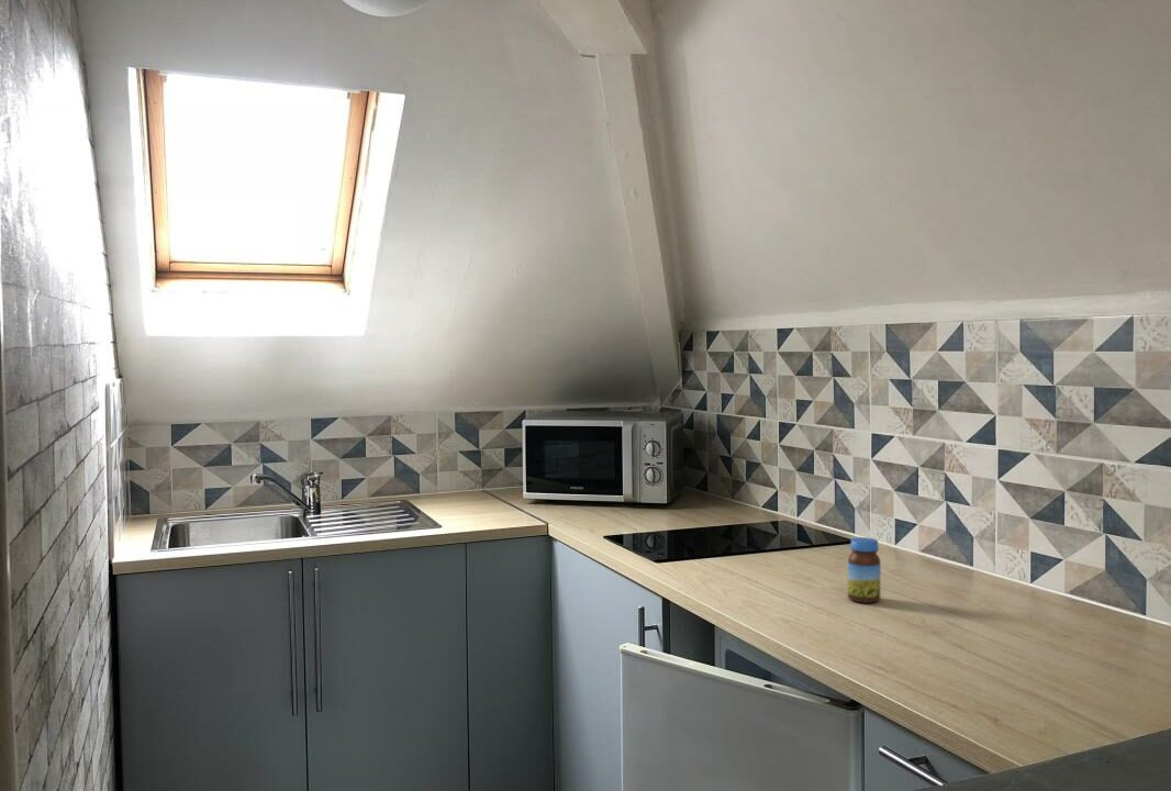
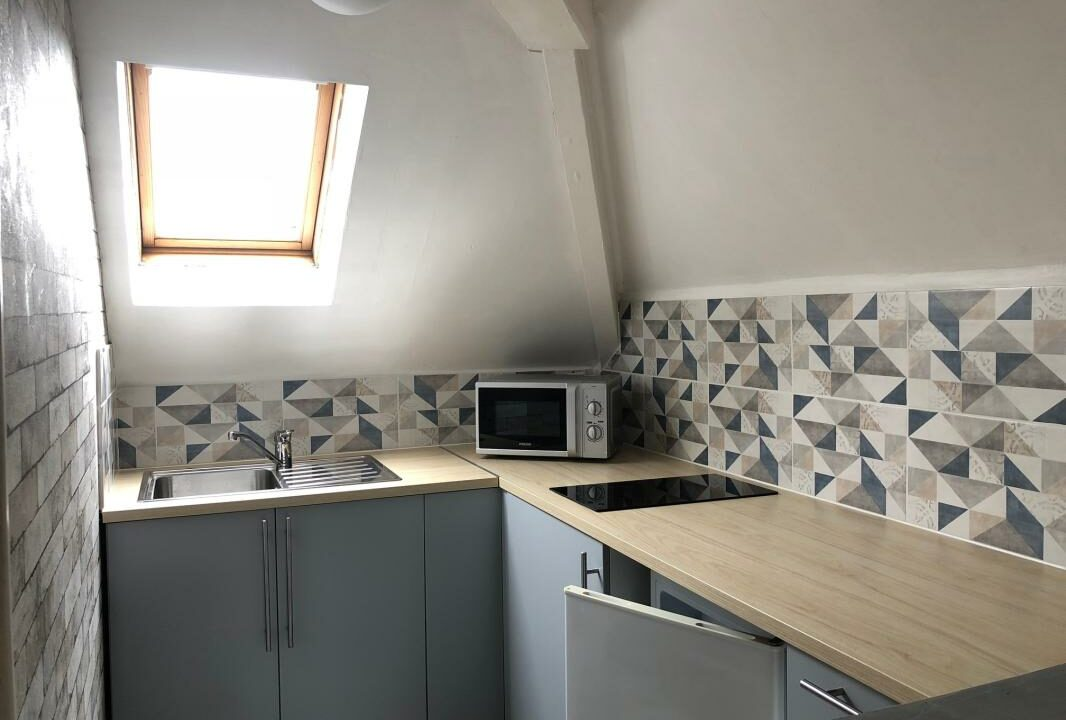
- jar (863, 569)
